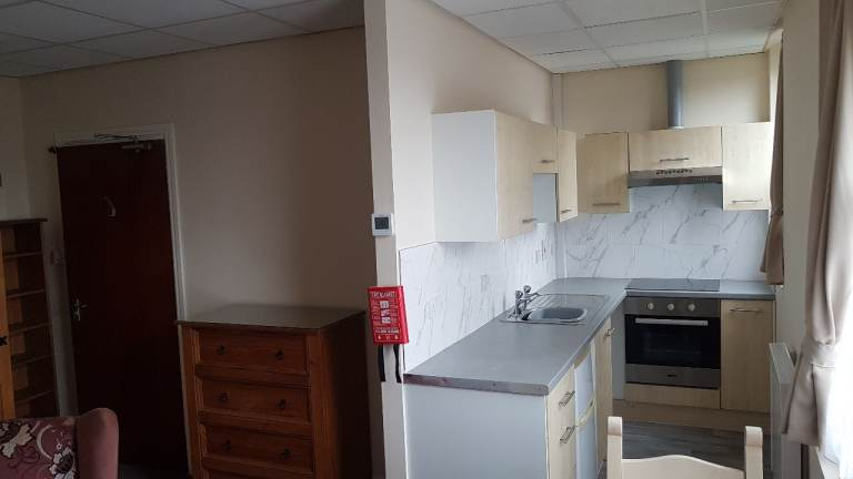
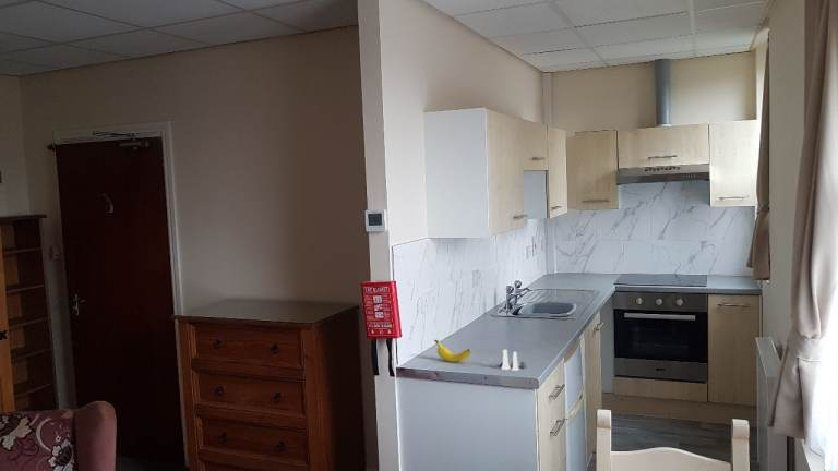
+ banana (451, 352)
+ salt and pepper shaker set (513, 358)
